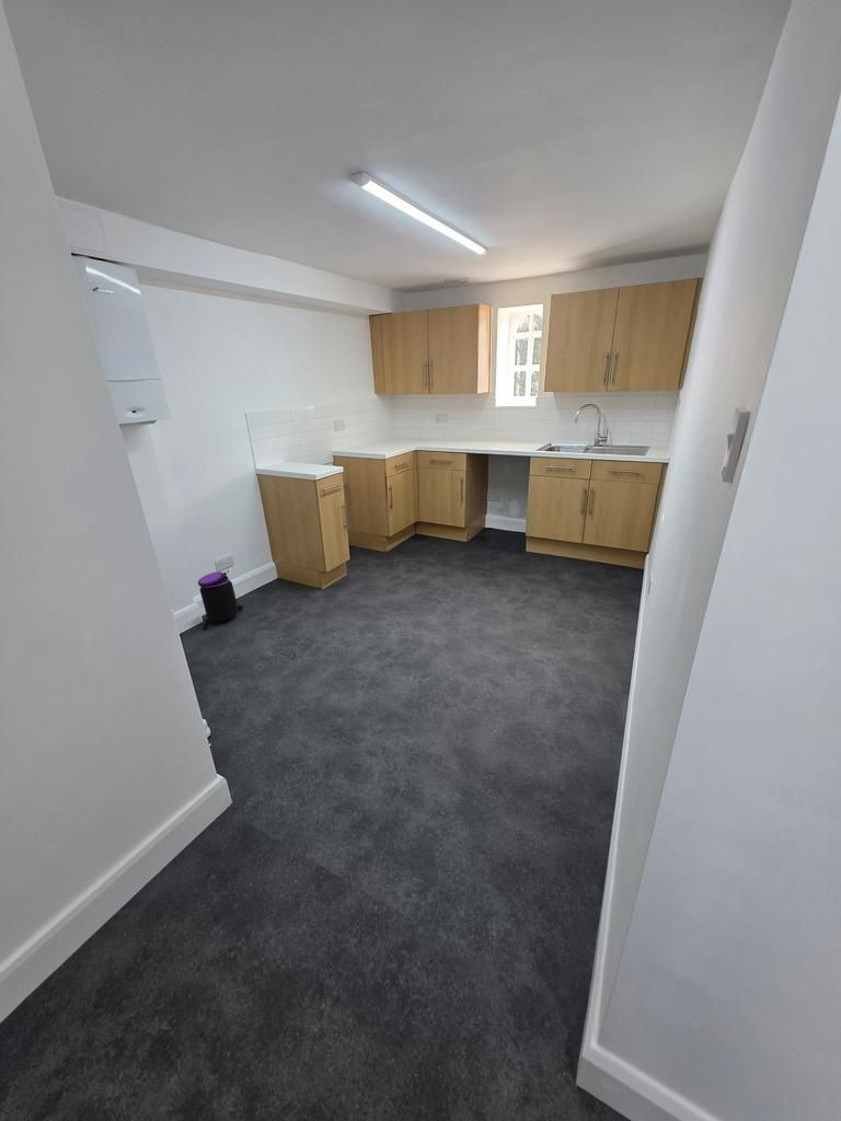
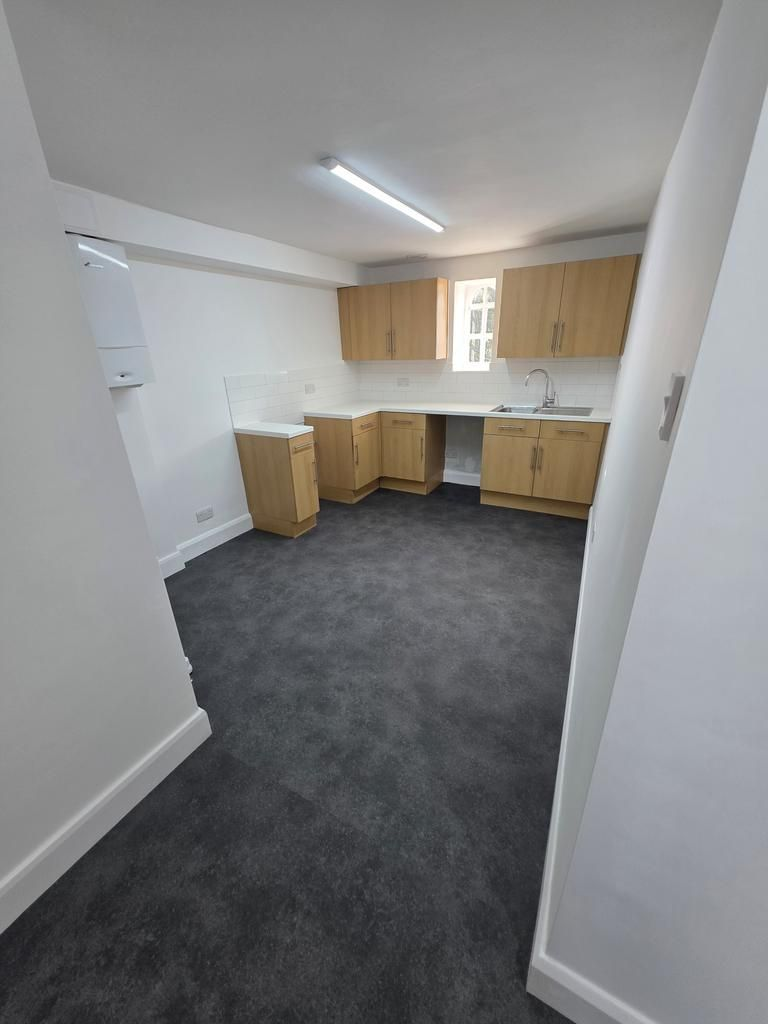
- trash can (217, 597)
